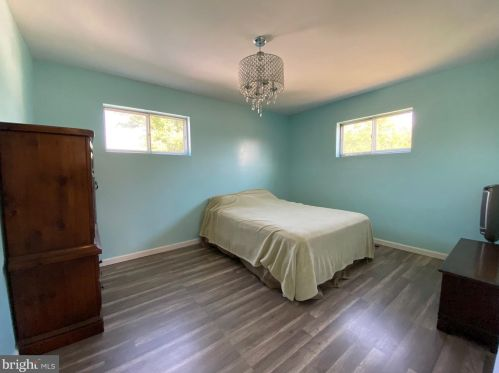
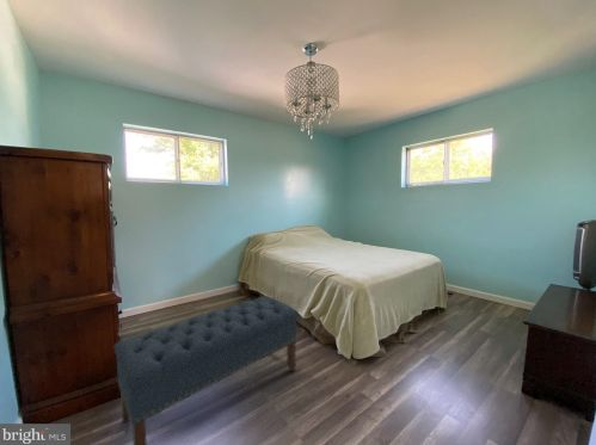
+ bench (219, 356)
